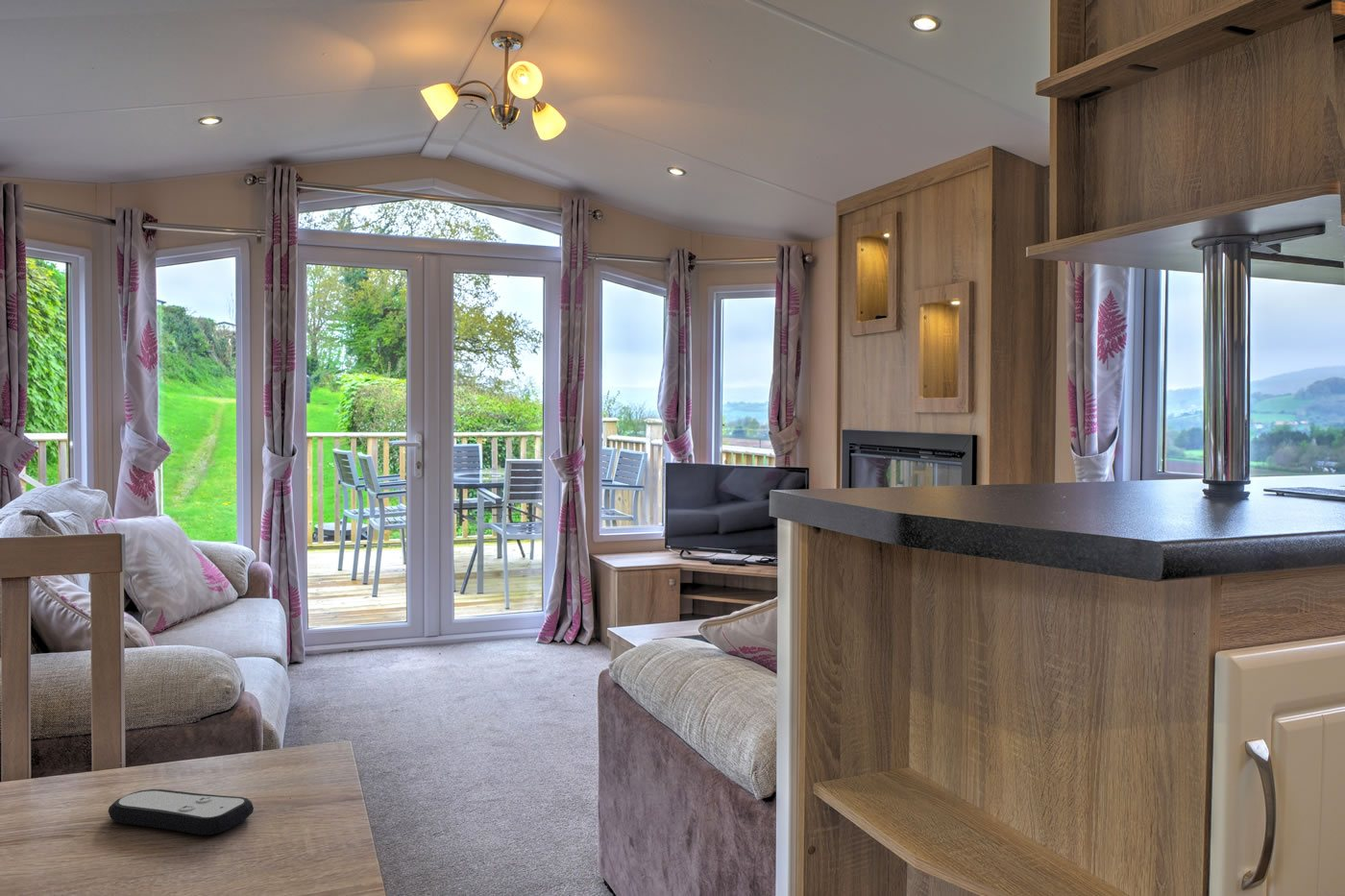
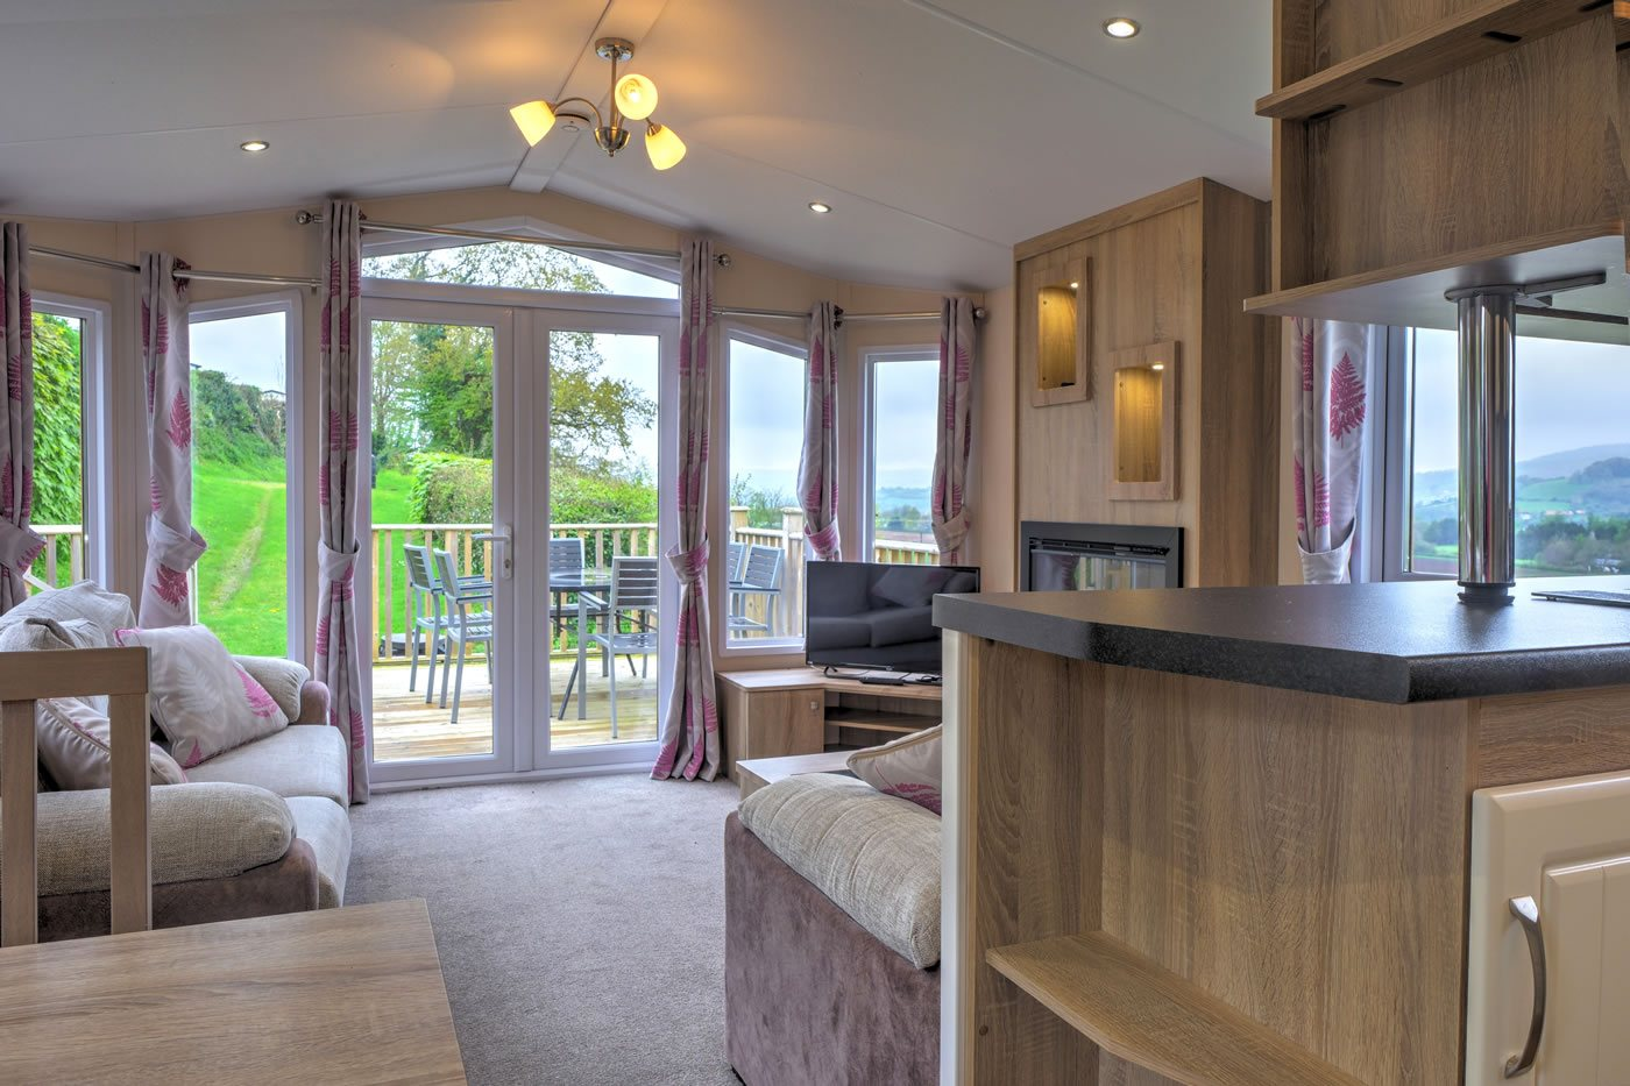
- remote control (179, 810)
